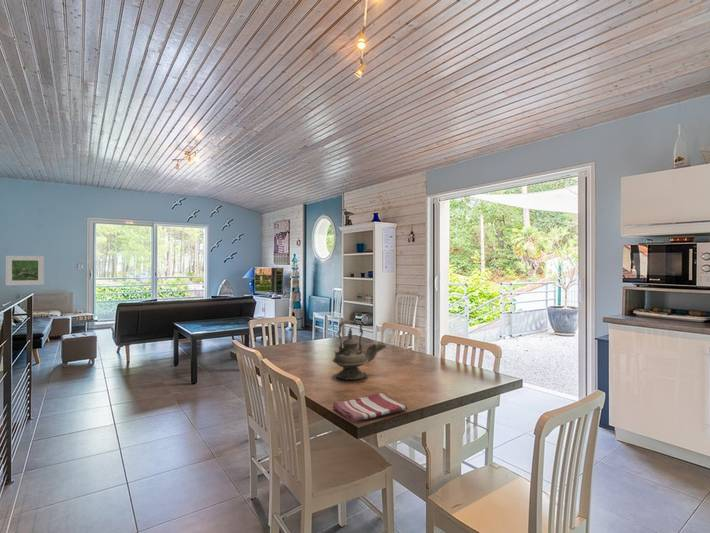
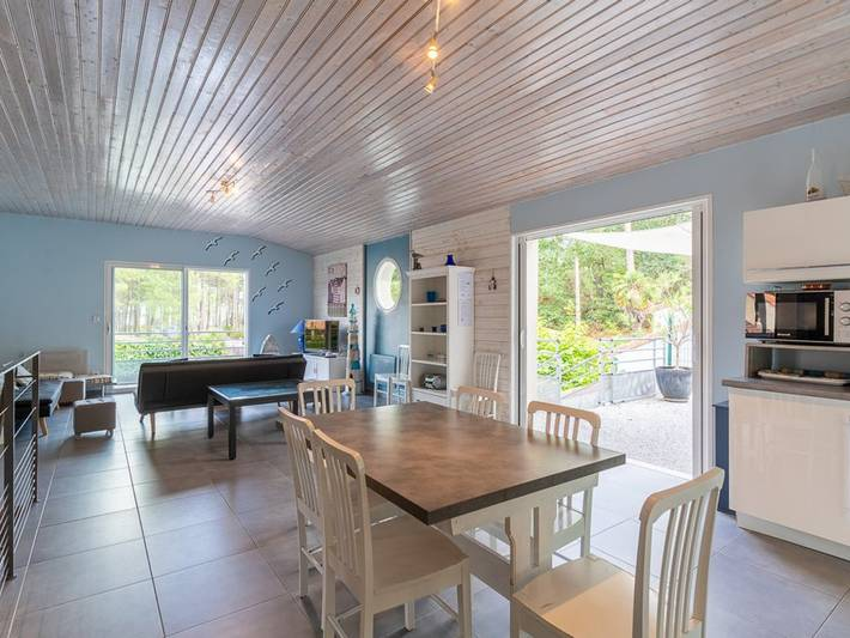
- teapot (360, 347)
- dish towel (369, 406)
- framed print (25, 270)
